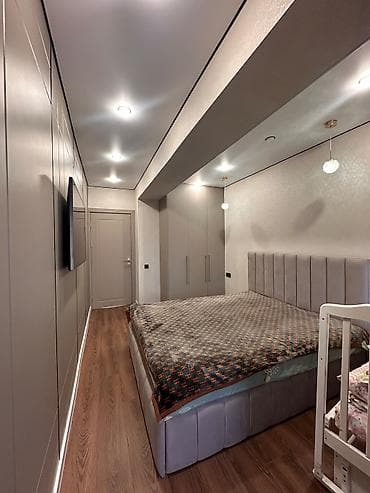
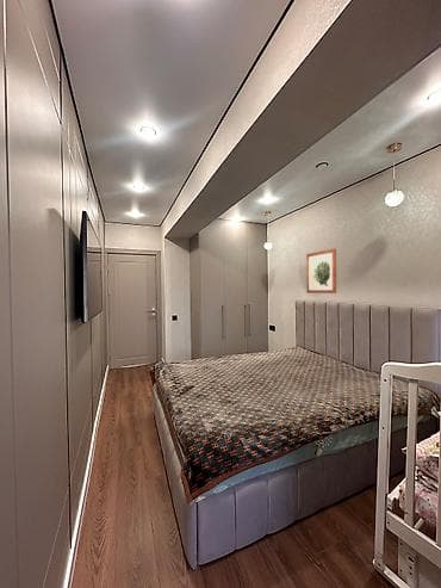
+ wall art (319, 272)
